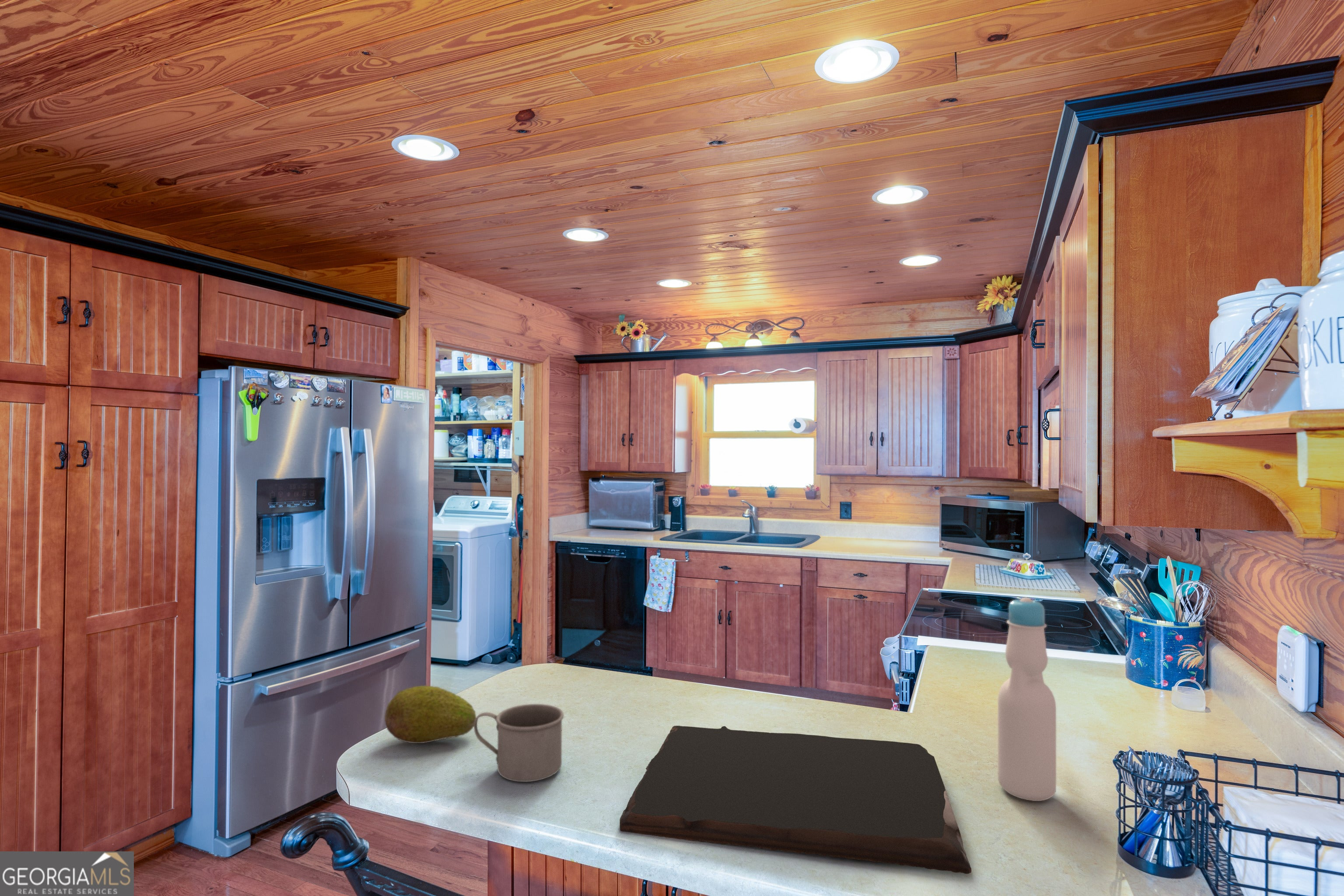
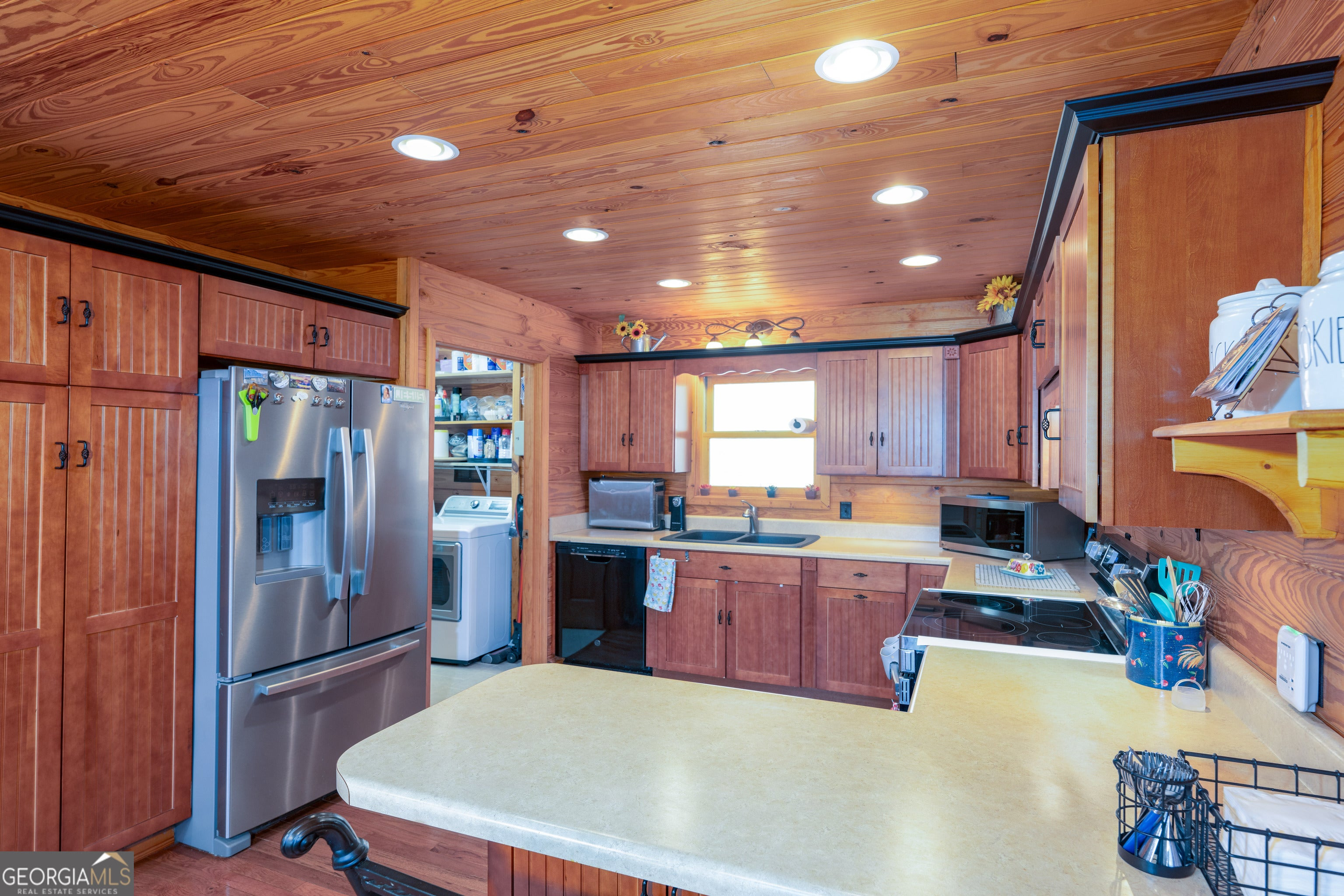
- fruit (431, 713)
- bottle (1026, 694)
- mug (524, 741)
- cutting board (791, 780)
